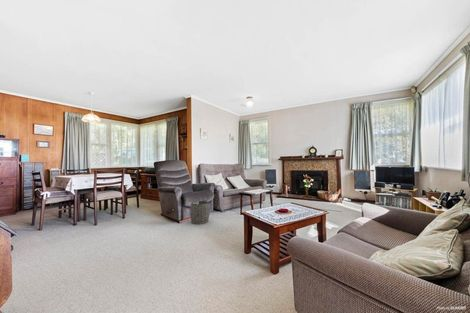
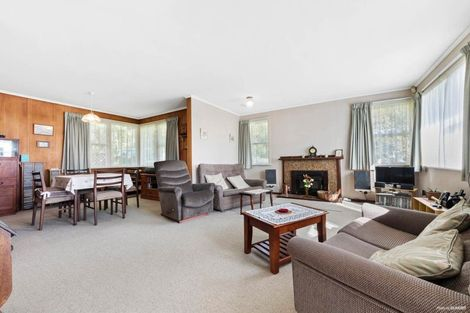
- woven basket (199, 212)
